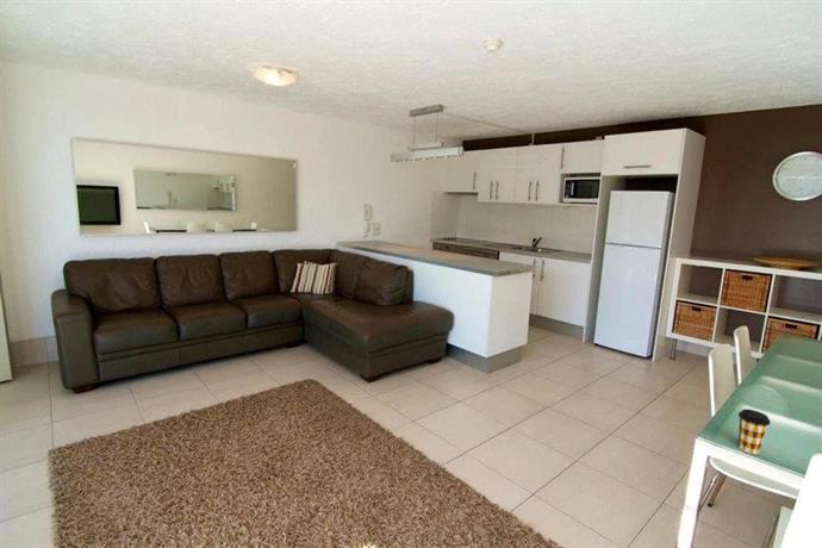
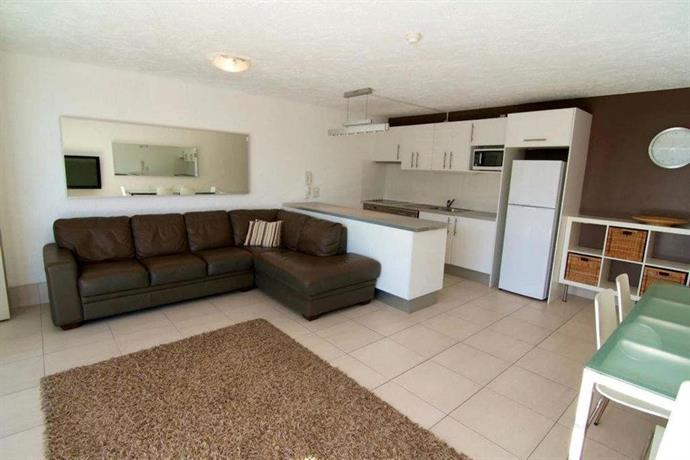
- coffee cup (752, 431)
